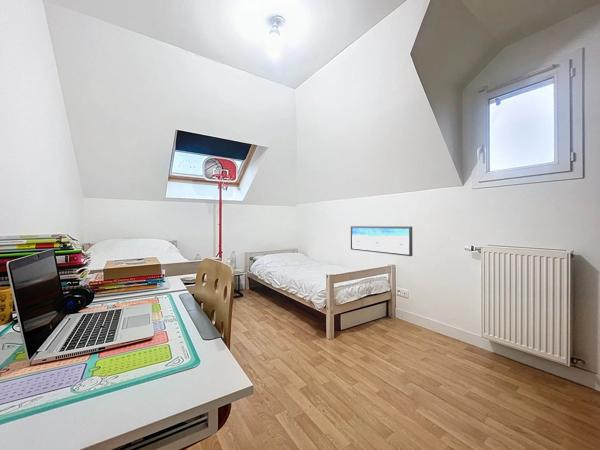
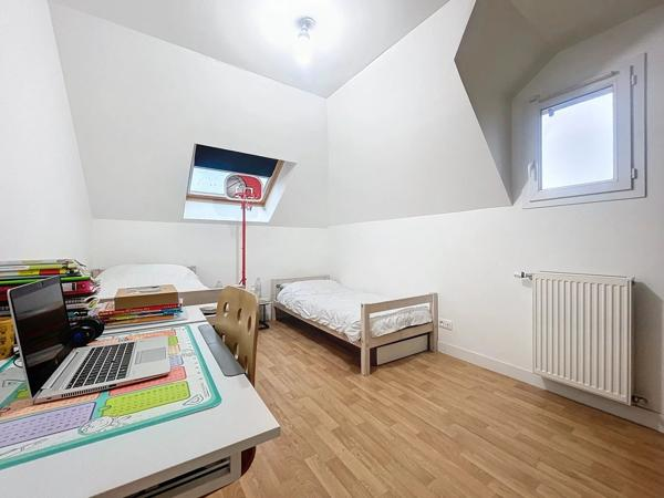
- wall art (378, 239)
